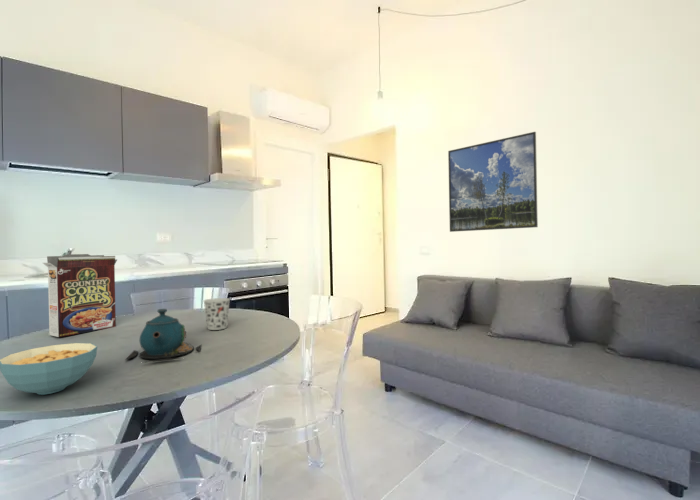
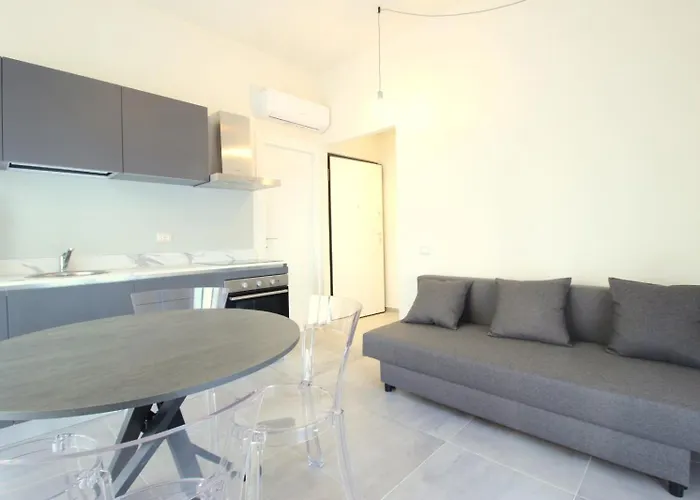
- cup (217, 313)
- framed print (489, 185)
- cereal box (82, 292)
- cereal bowl (51, 371)
- teapot (166, 330)
